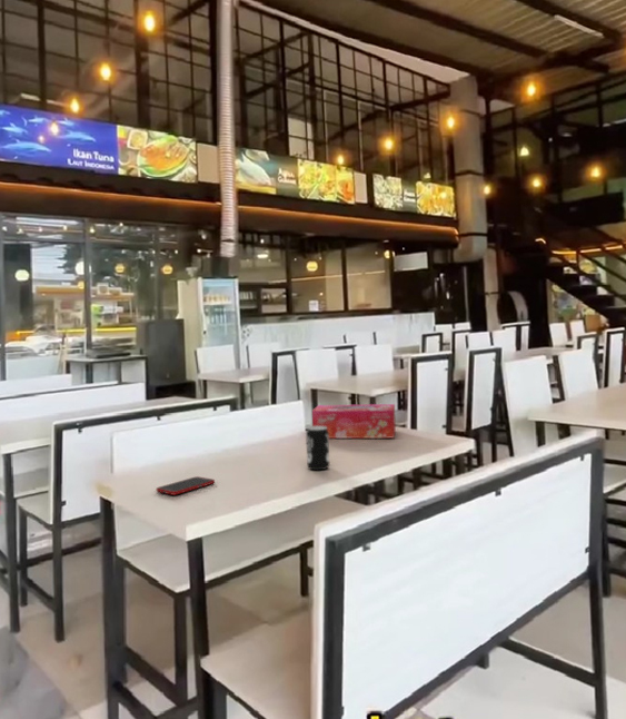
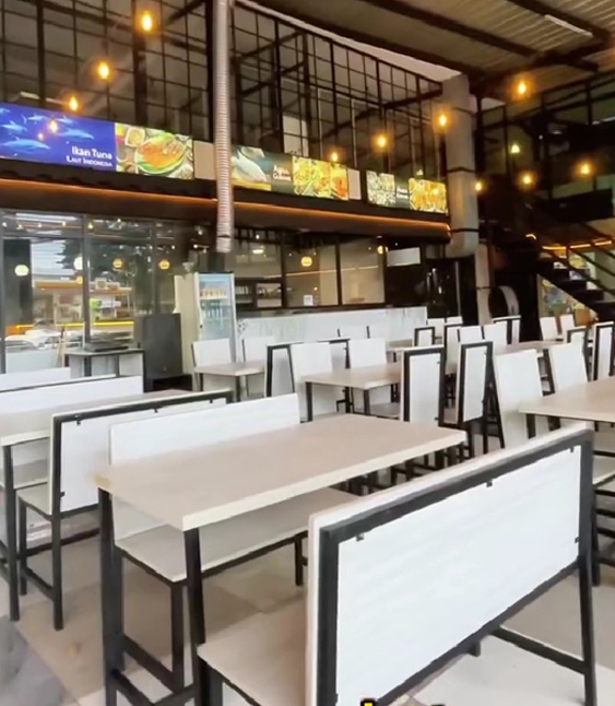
- cell phone (186, 485)
- beverage can (317, 447)
- tissue box (355, 421)
